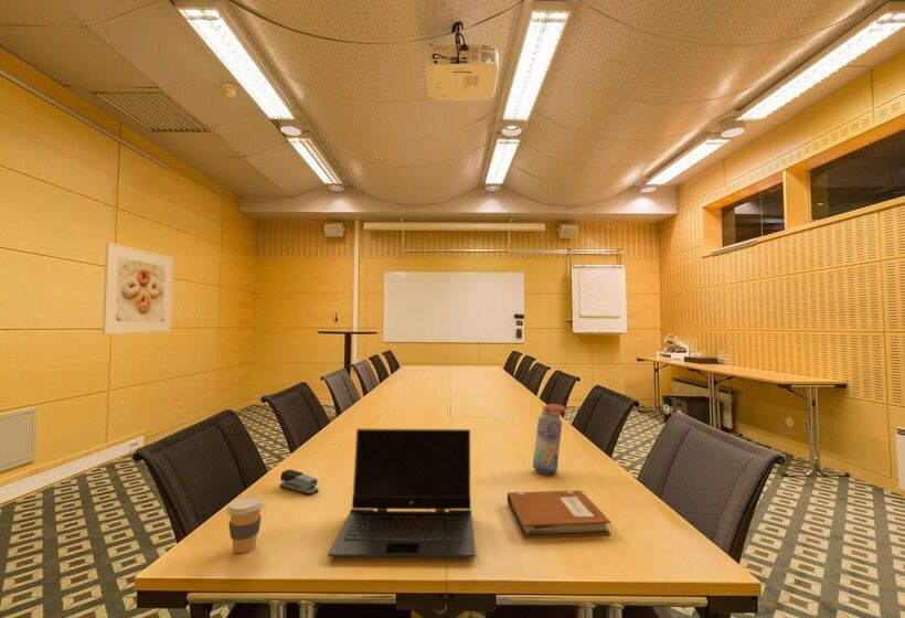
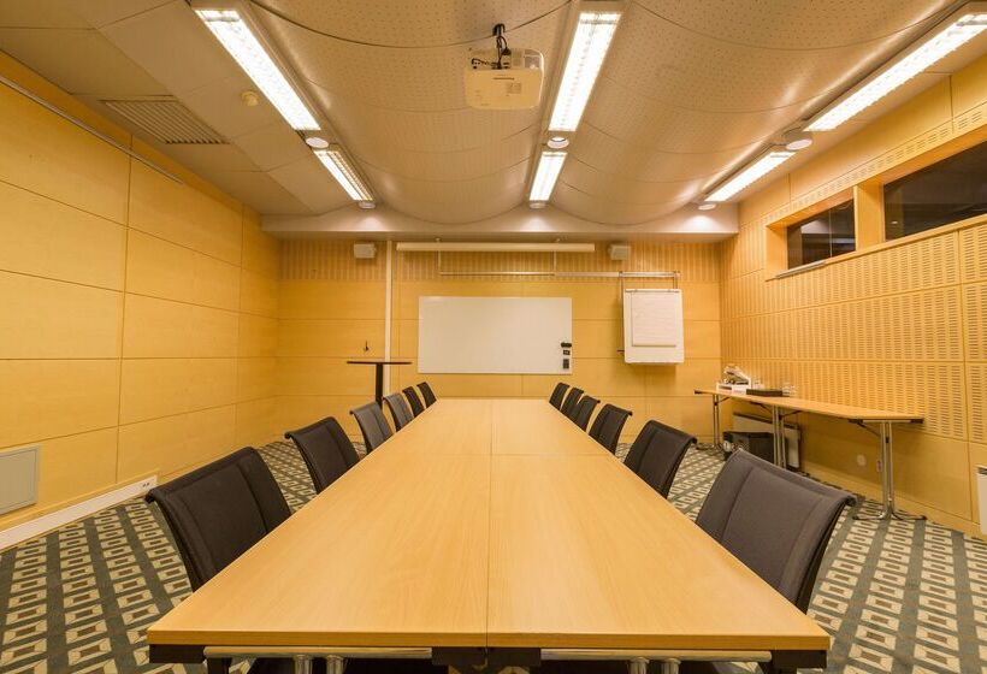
- stapler (298, 480)
- laptop computer (407, 487)
- coffee cup (245, 524)
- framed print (141, 291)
- notebook (556, 510)
- water bottle (549, 437)
